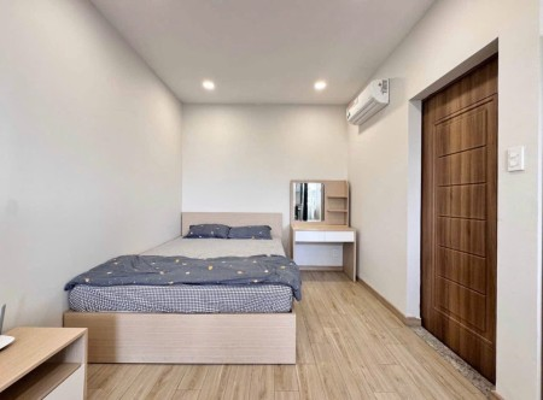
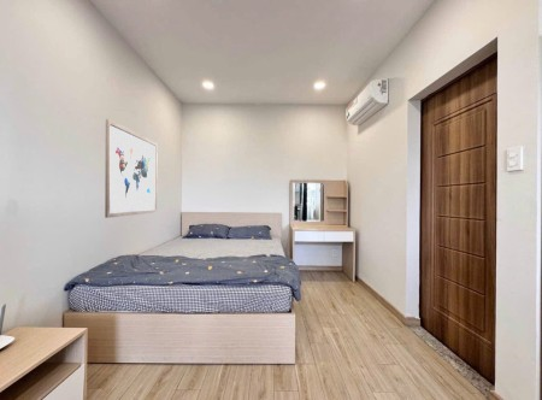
+ wall art (135, 173)
